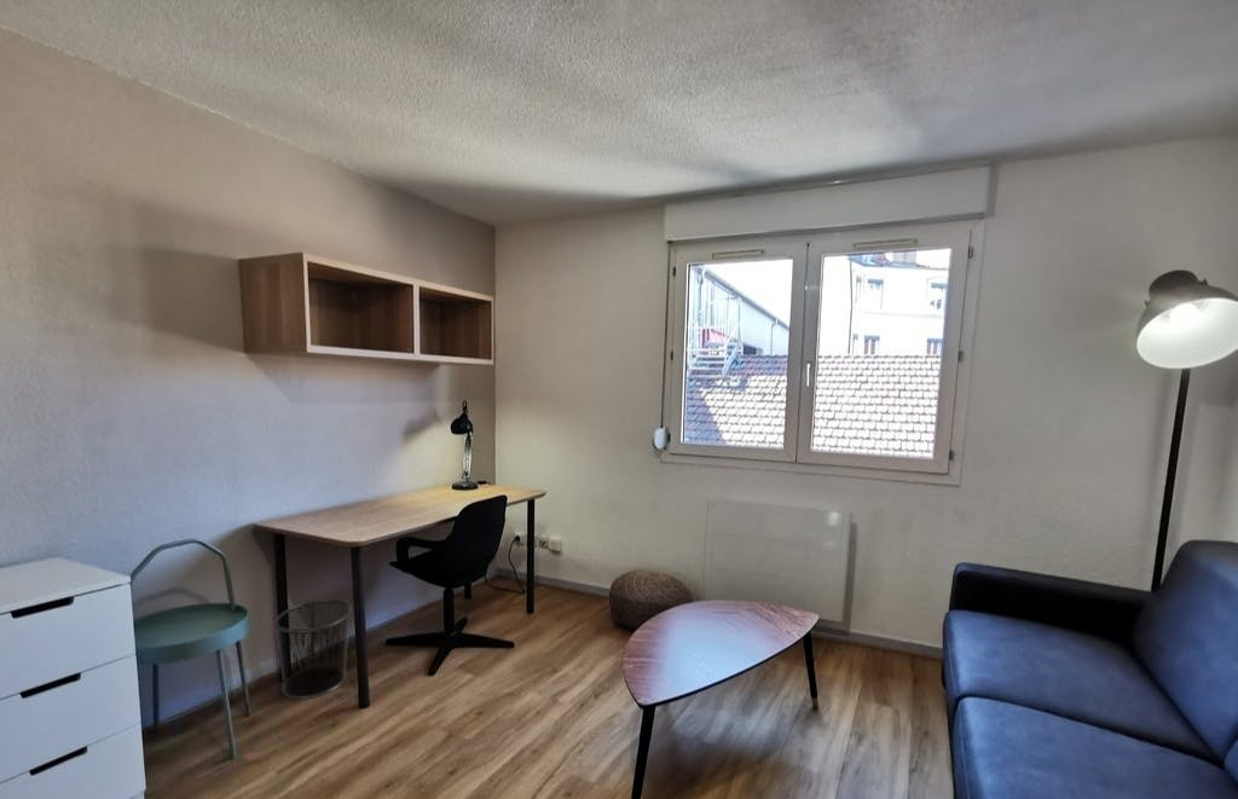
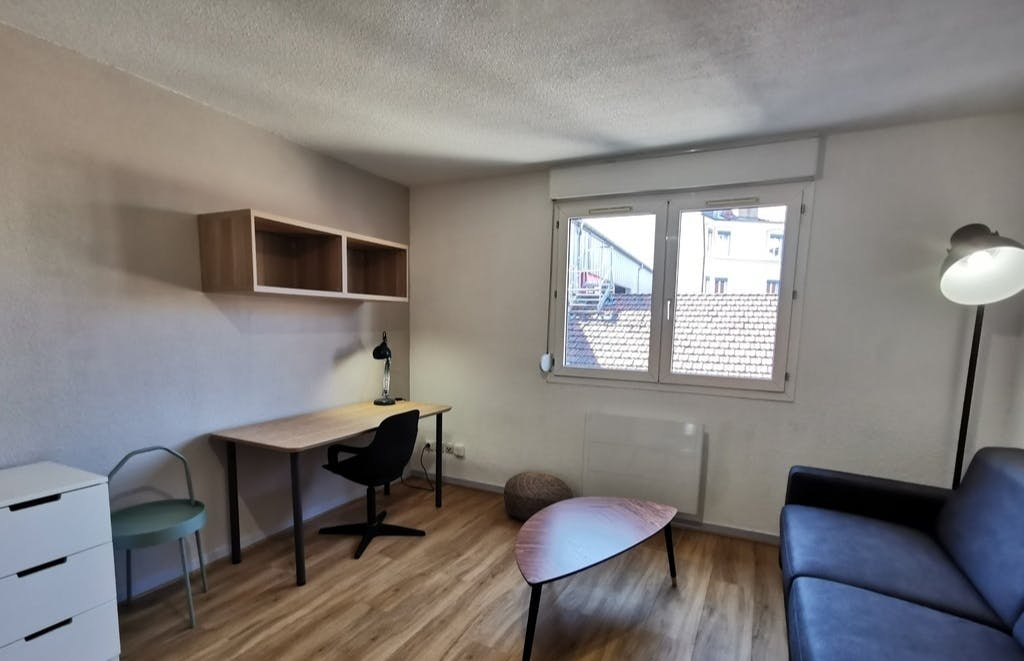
- waste bin (314, 648)
